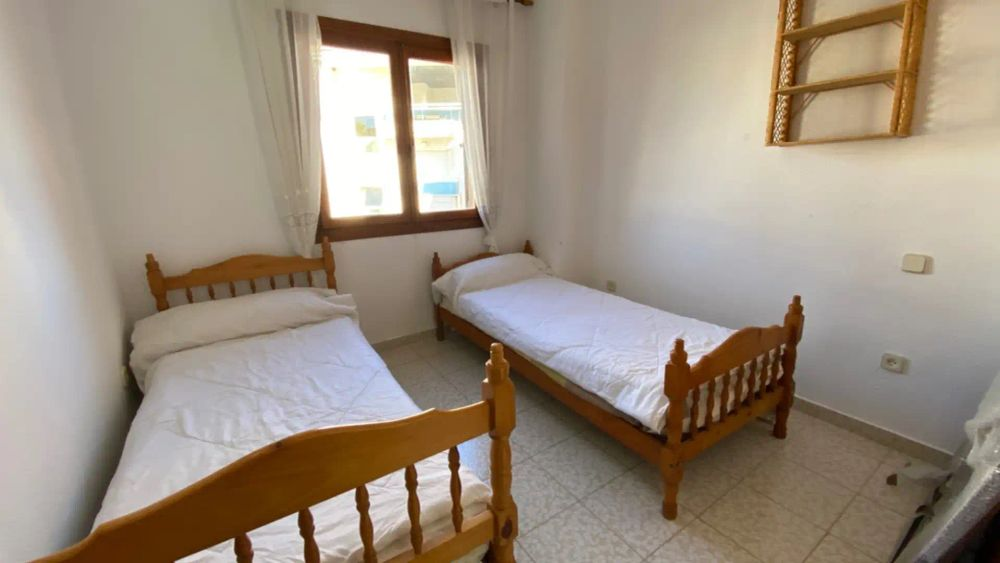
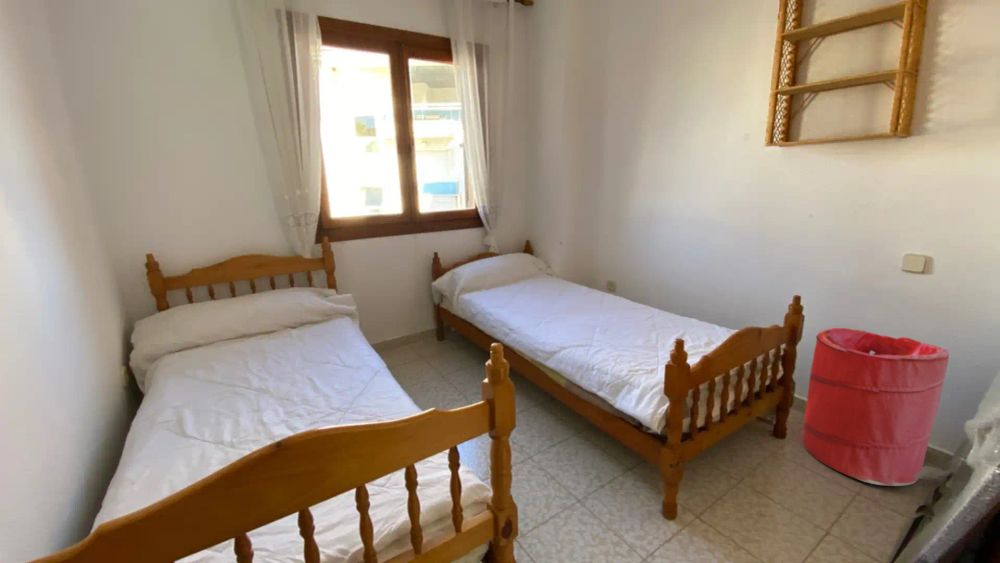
+ laundry hamper (868, 397)
